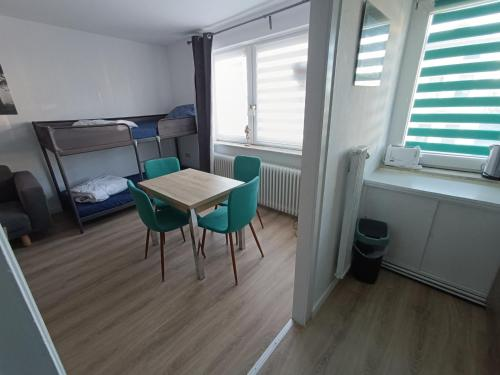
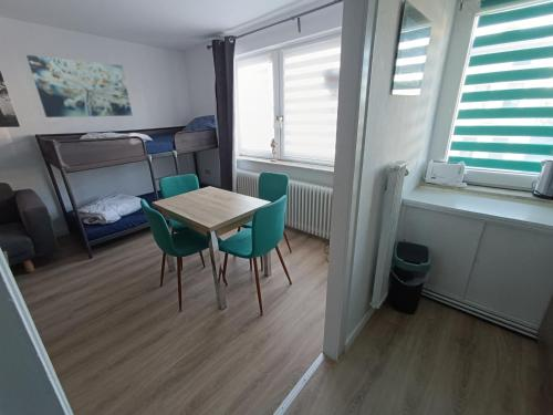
+ wall art (86, 90)
